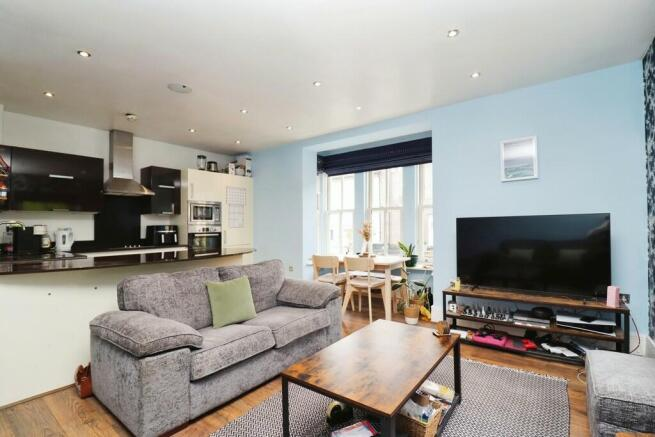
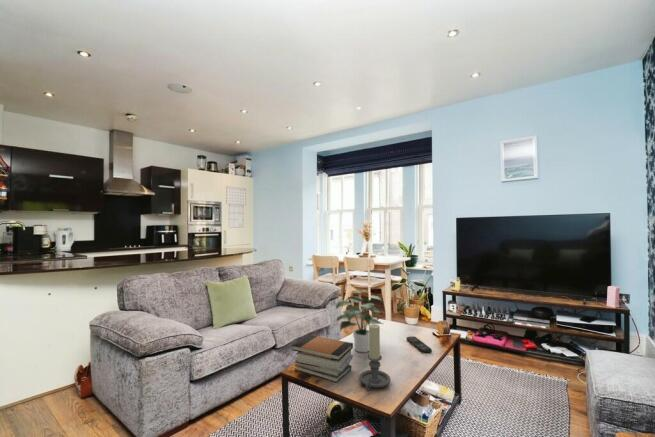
+ candle holder (373, 354)
+ potted plant (361, 320)
+ book stack (323, 357)
+ remote control (418, 344)
